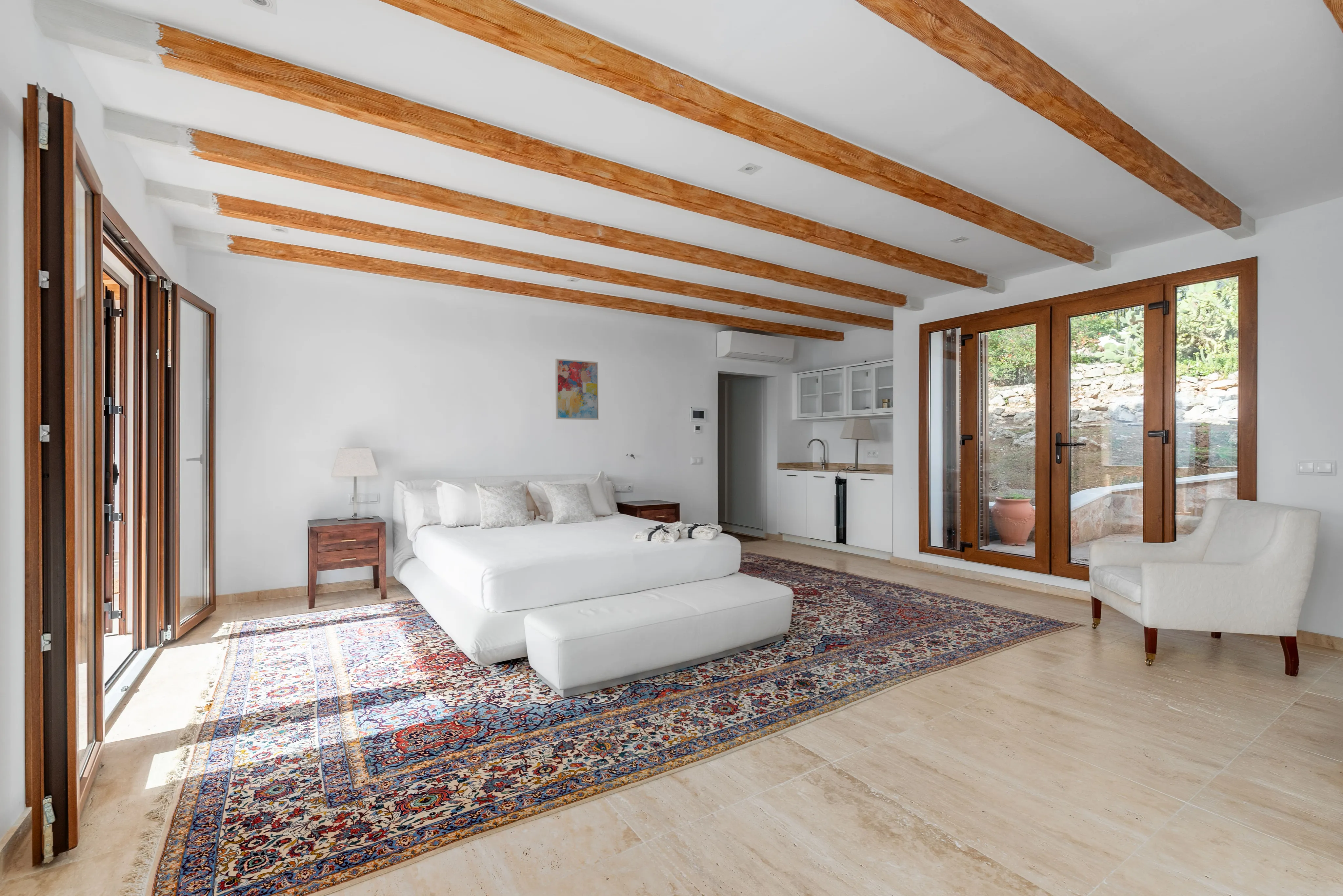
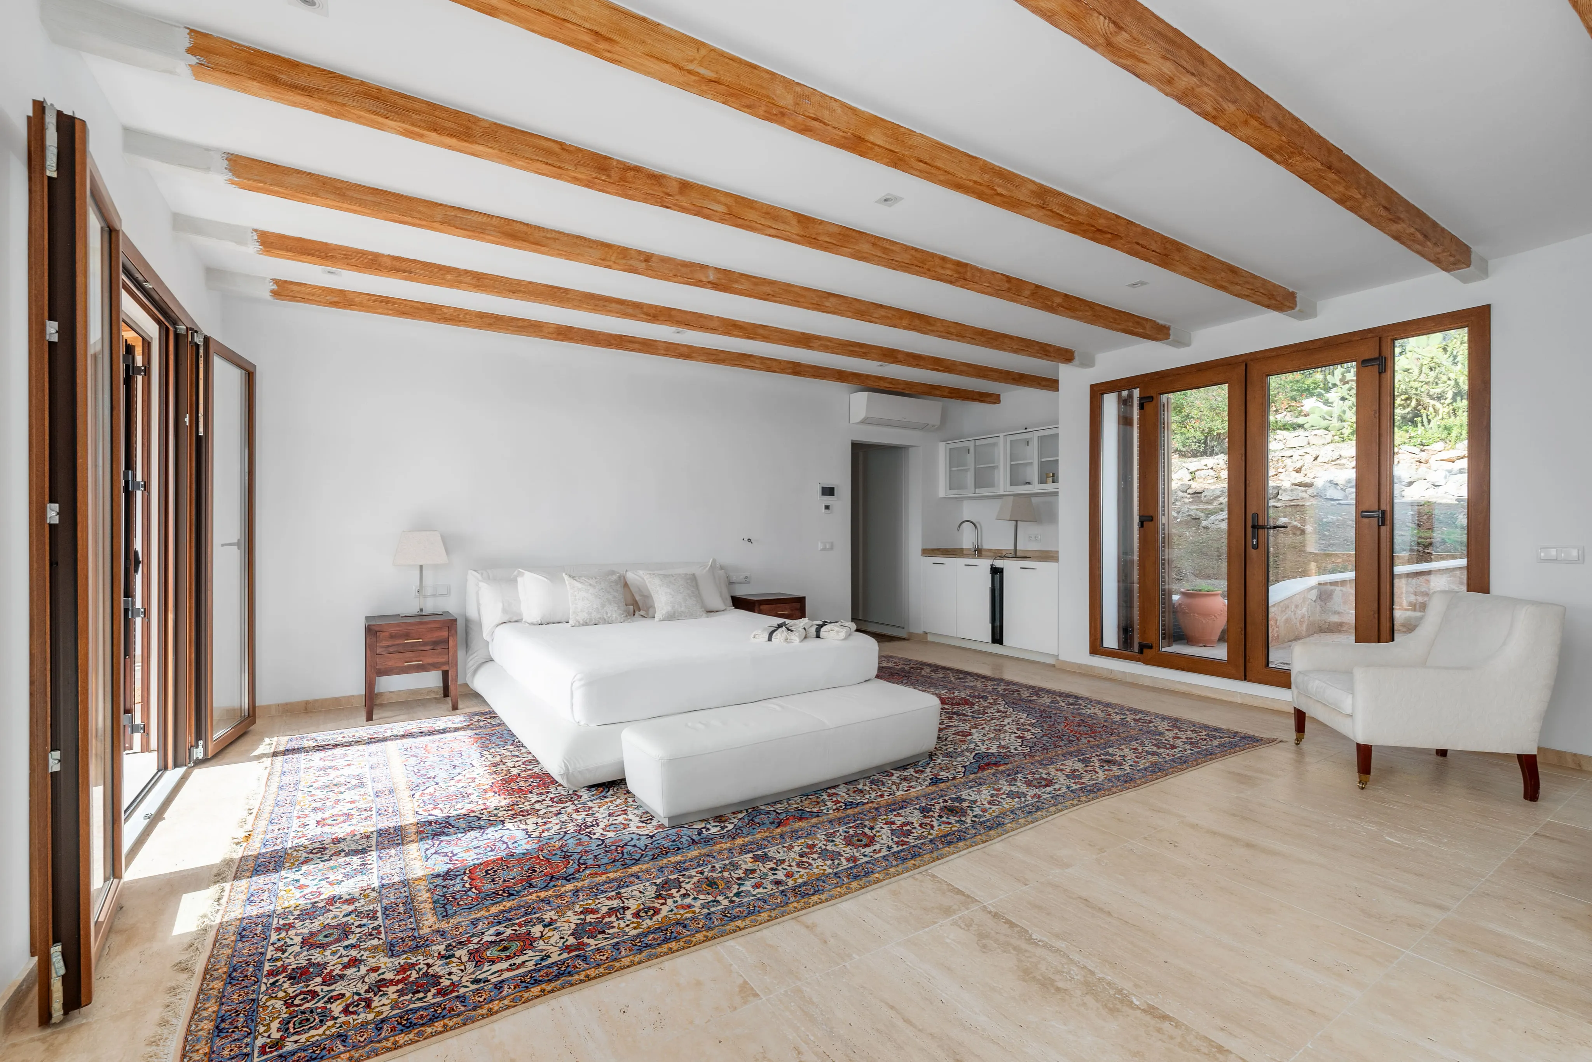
- wall art (577, 390)
